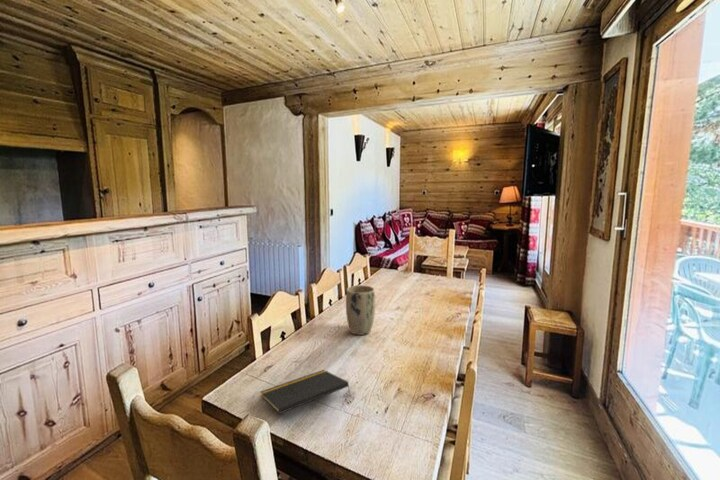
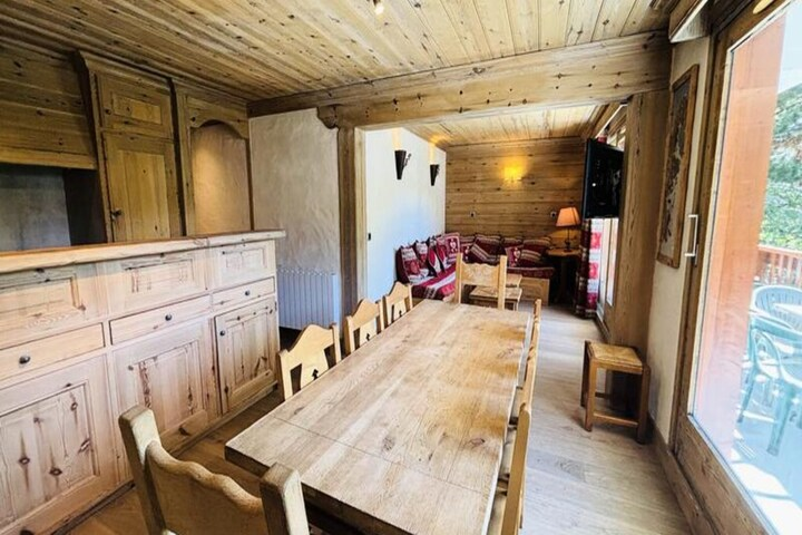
- plant pot (360, 310)
- notepad (304, 389)
